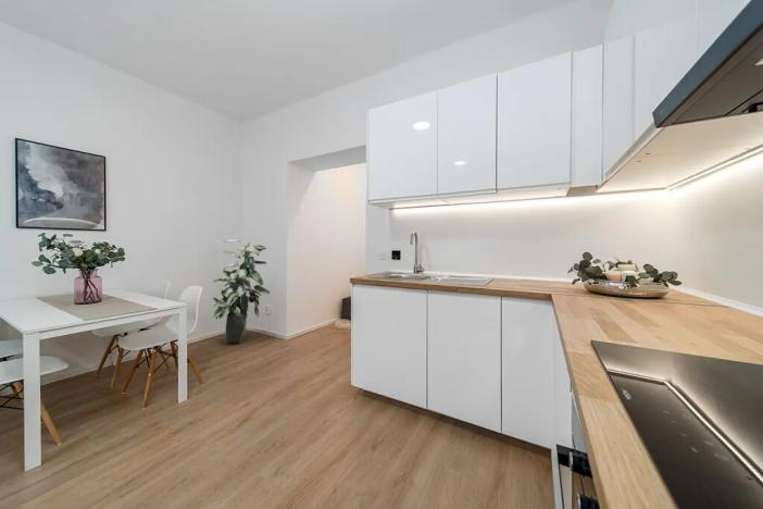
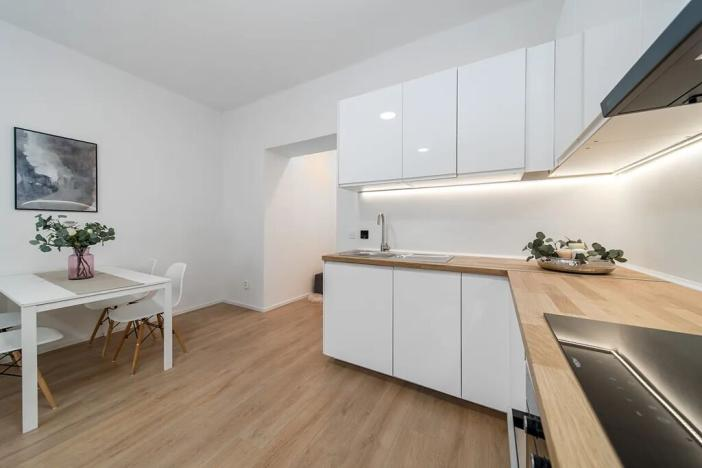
- indoor plant (239, 289)
